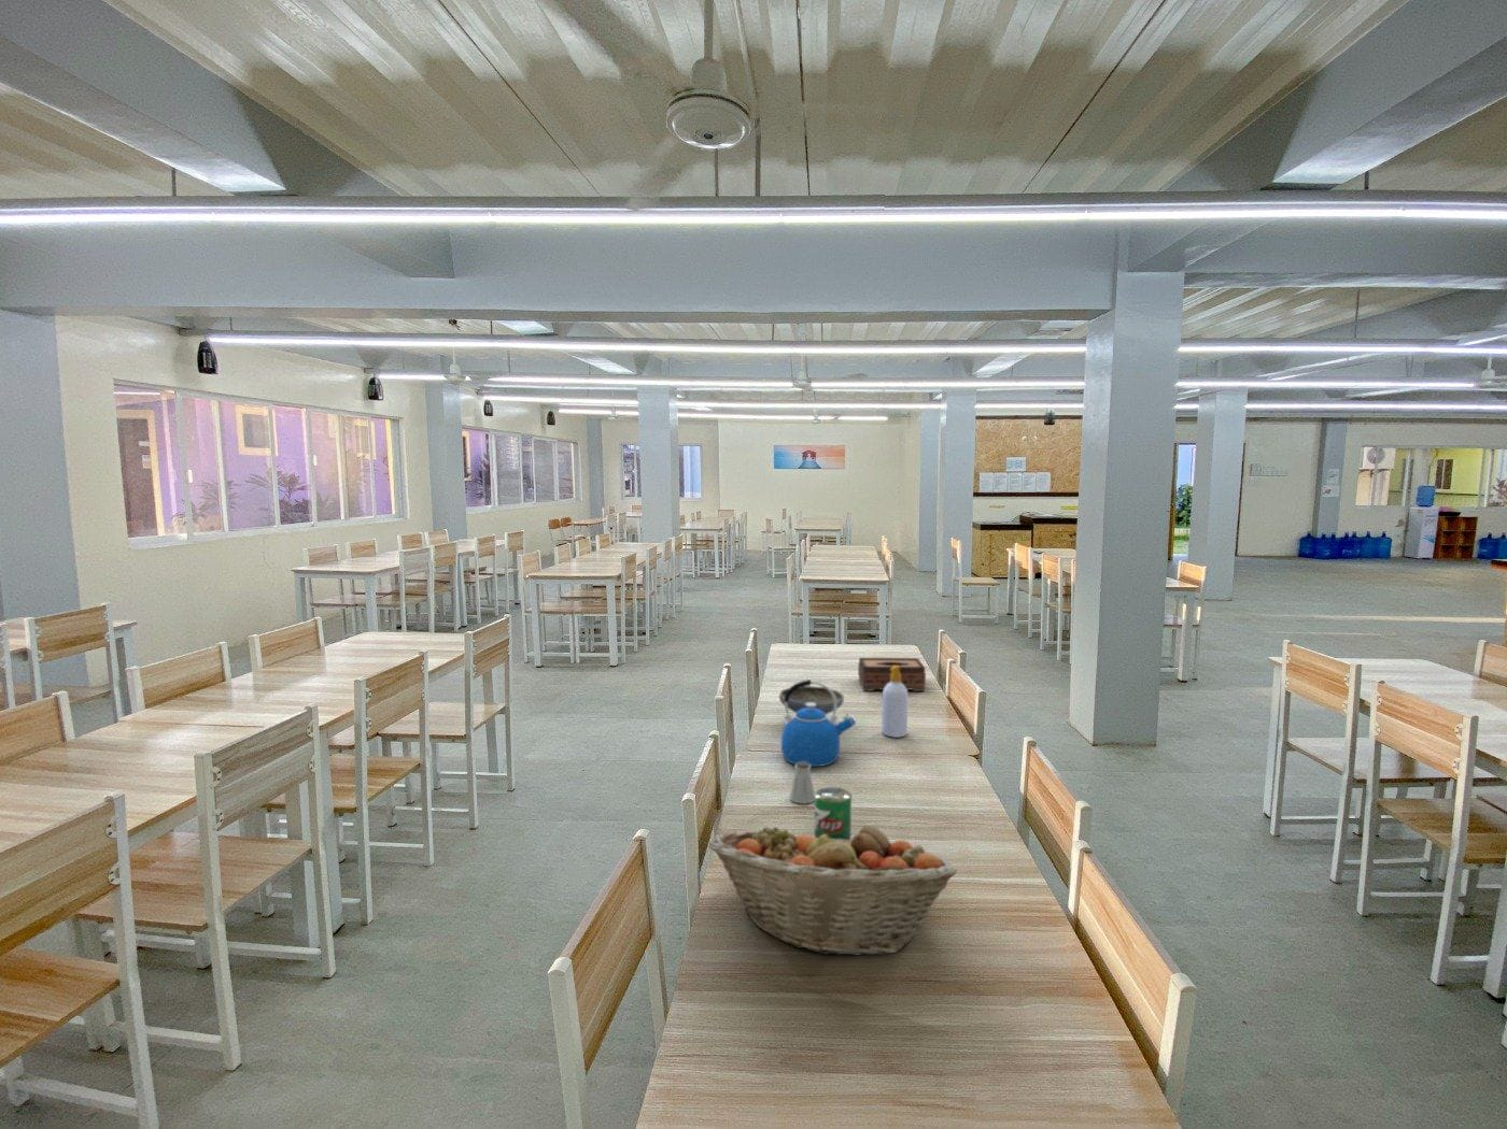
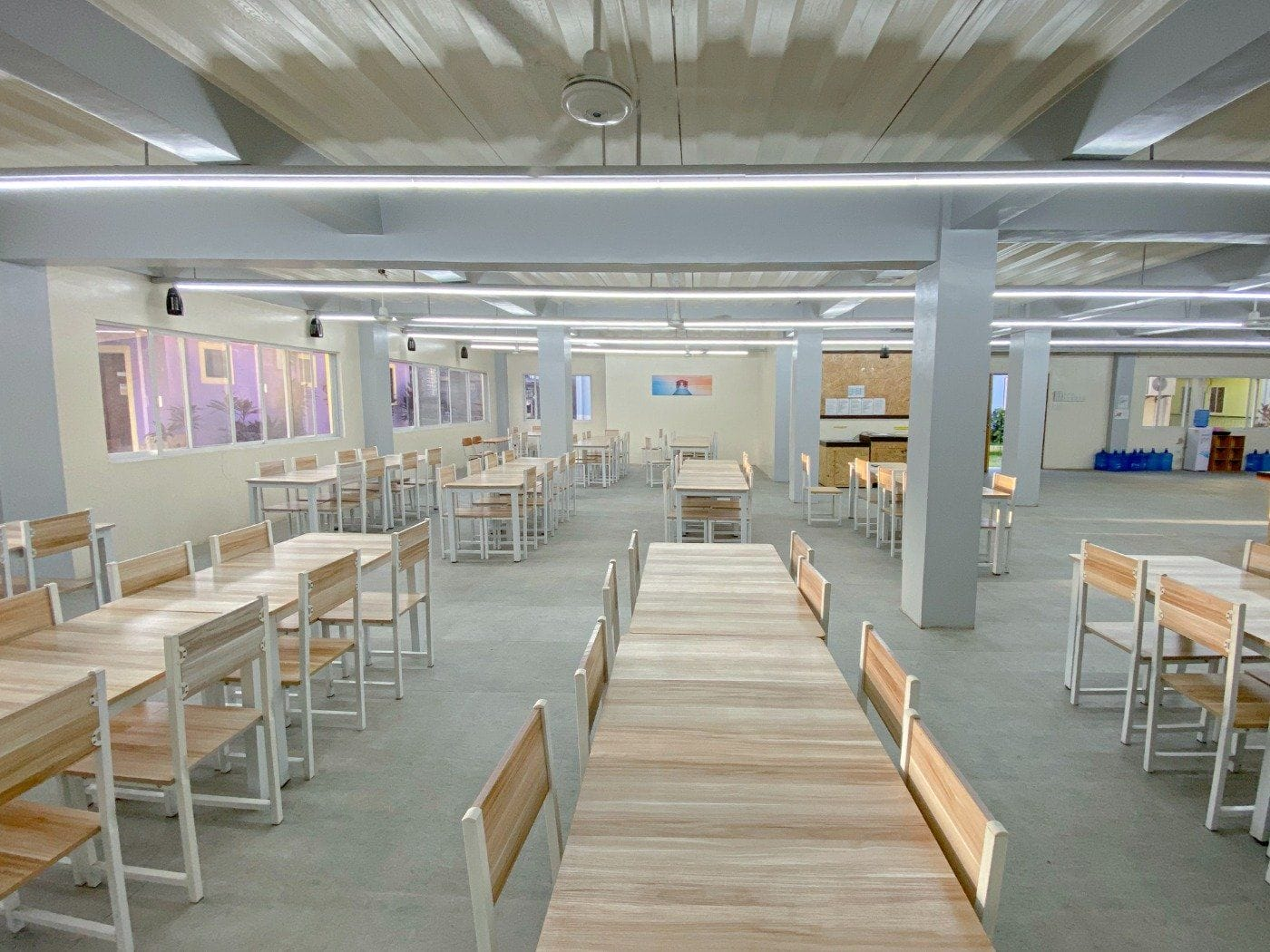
- saltshaker (802, 780)
- bowl (813, 708)
- can (832, 817)
- soap bottle (895, 700)
- fruit basket (828, 870)
- tissue box (890, 674)
- kettle (818, 720)
